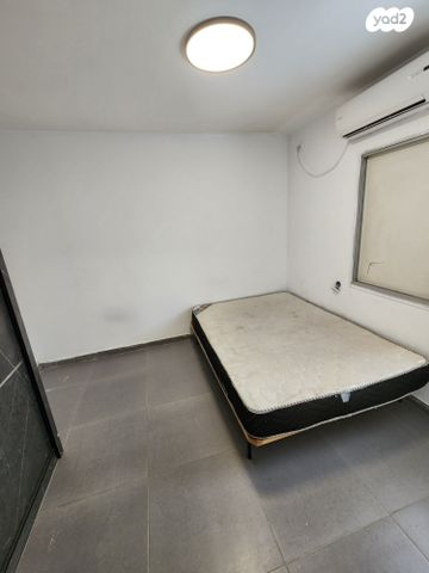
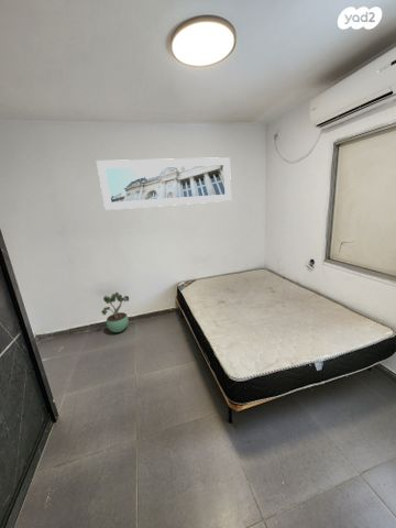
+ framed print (169, 183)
+ potted plant (117, 311)
